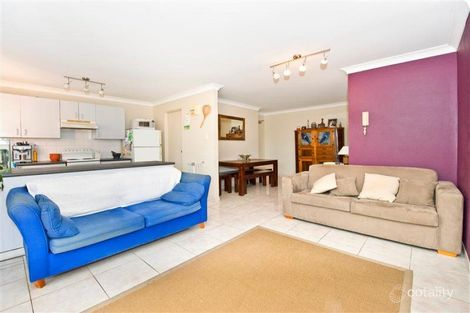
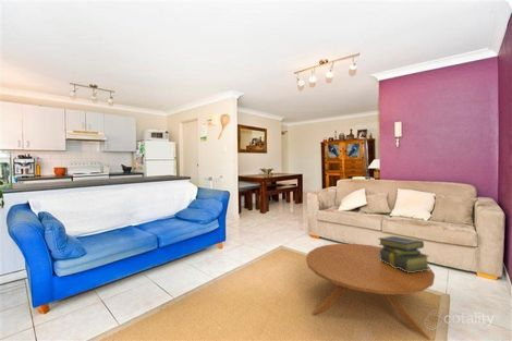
+ coffee table (364, 280)
+ stack of books (401, 251)
